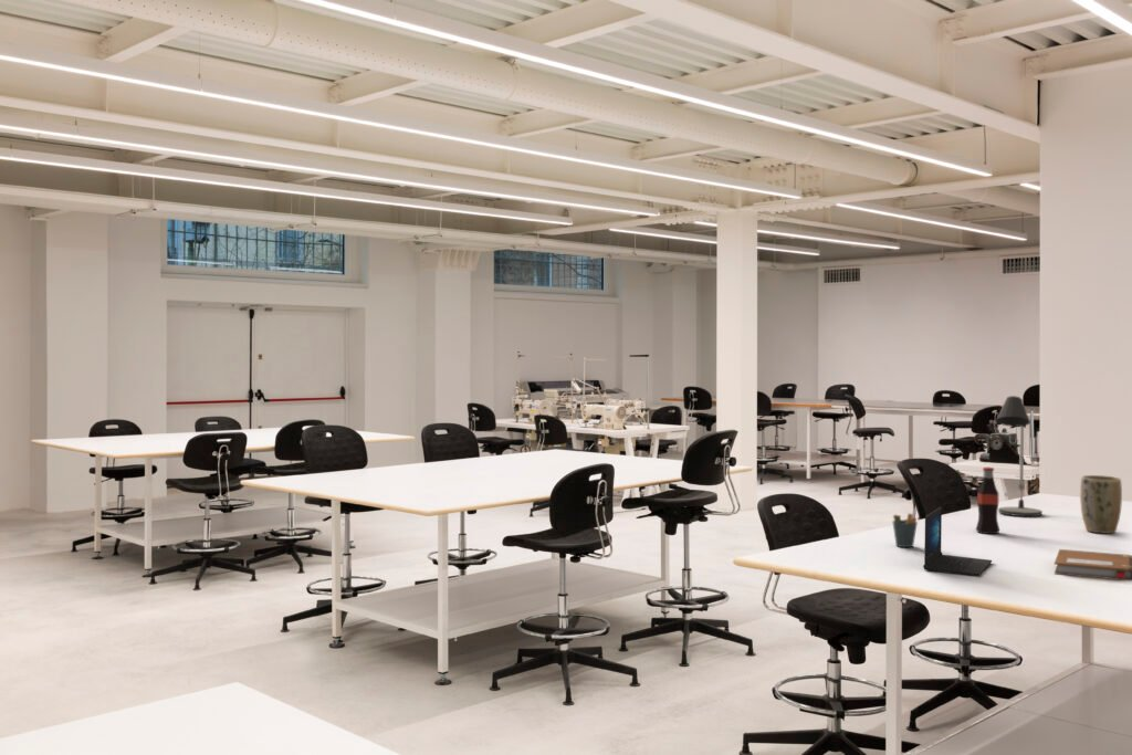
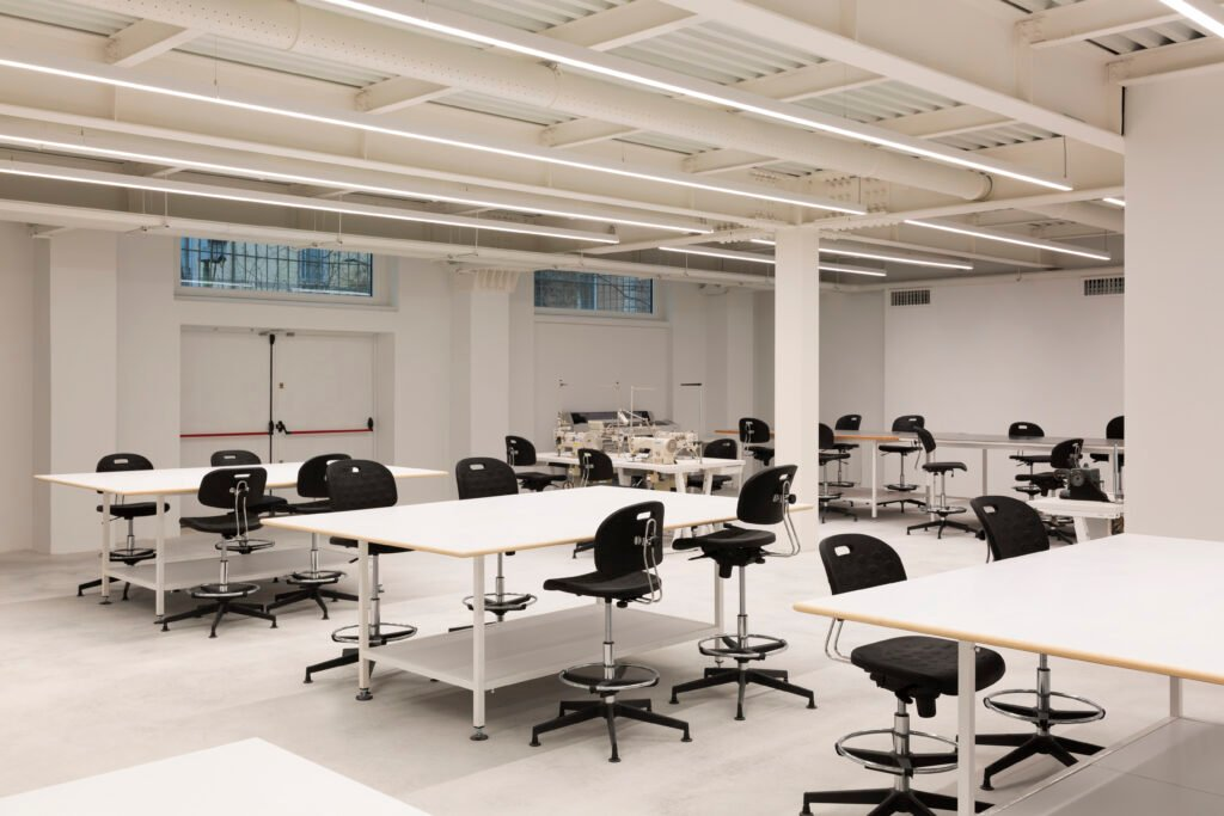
- pen holder (904, 527)
- plant pot (1100, 504)
- notebook (1094, 564)
- desk lamp (1019, 459)
- bottle (987, 500)
- laptop (957, 556)
